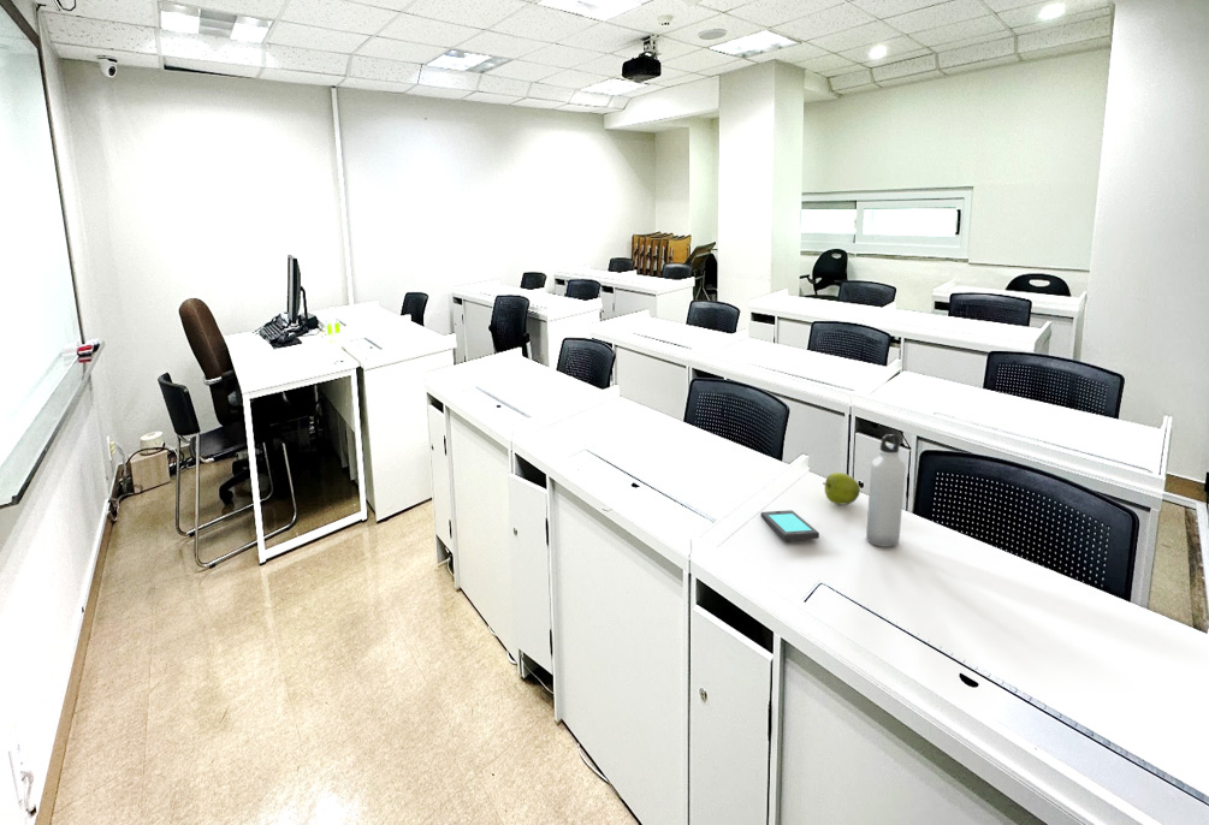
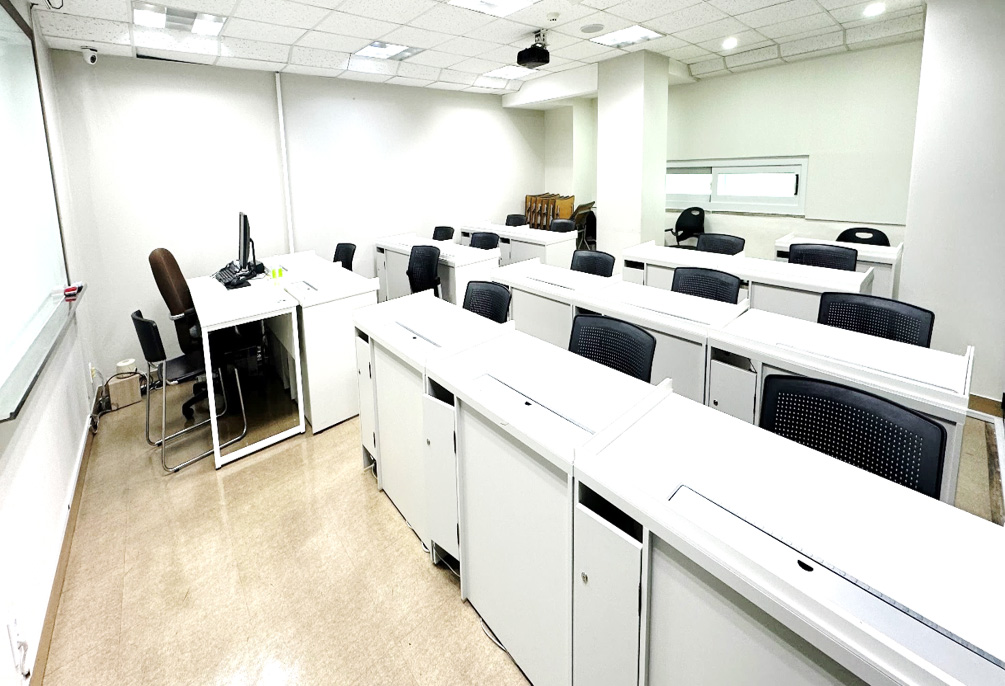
- apple (841, 488)
- smartphone (788, 524)
- water bottle (885, 488)
